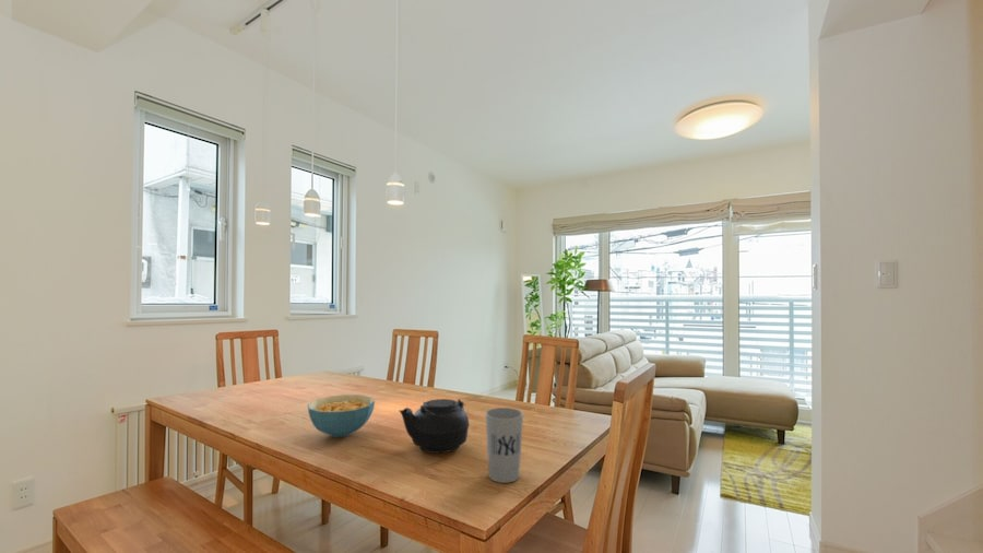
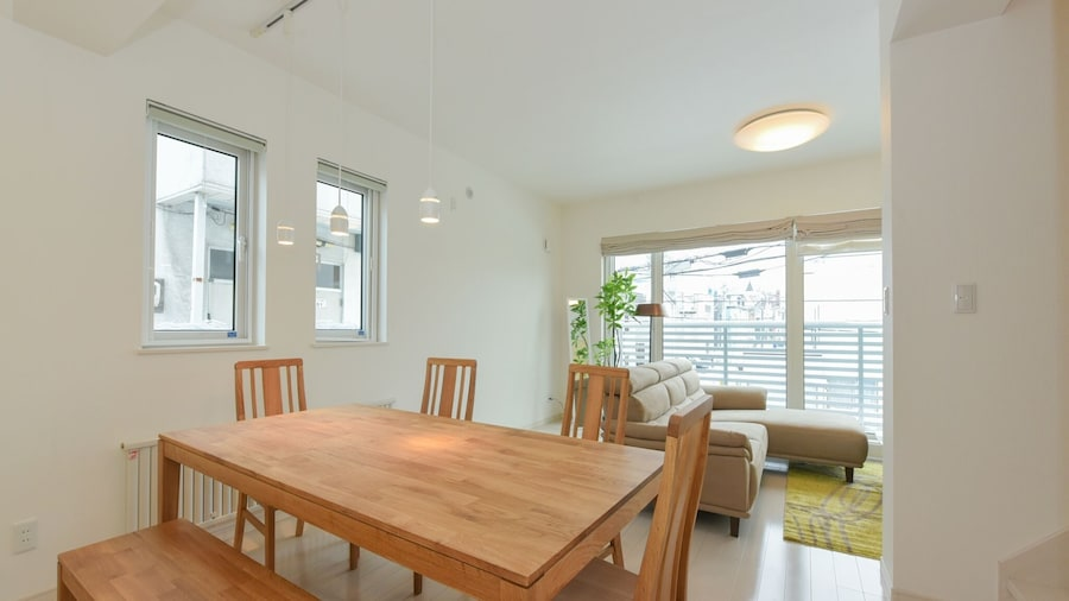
- cereal bowl (341, 417)
- cup (504, 444)
- teapot (434, 425)
